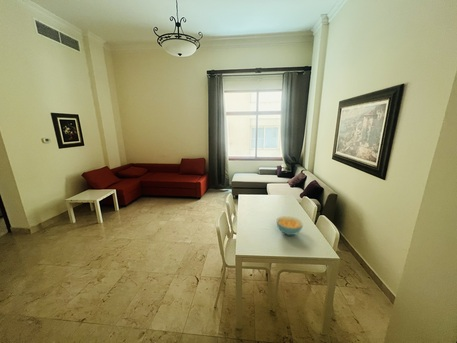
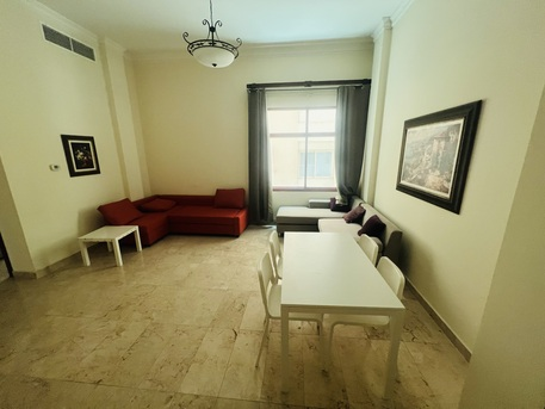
- cereal bowl (288, 227)
